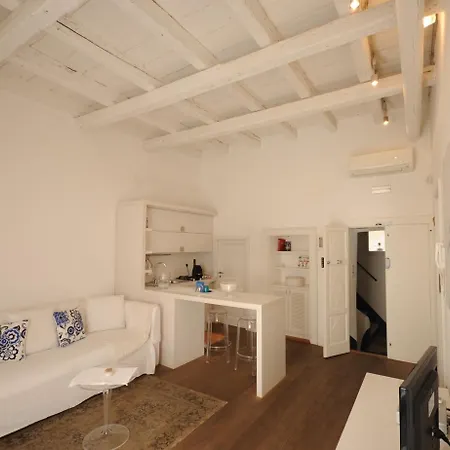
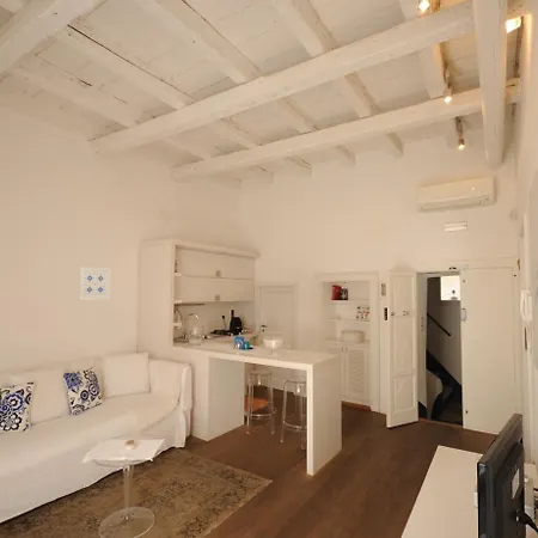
+ wall art (94, 283)
